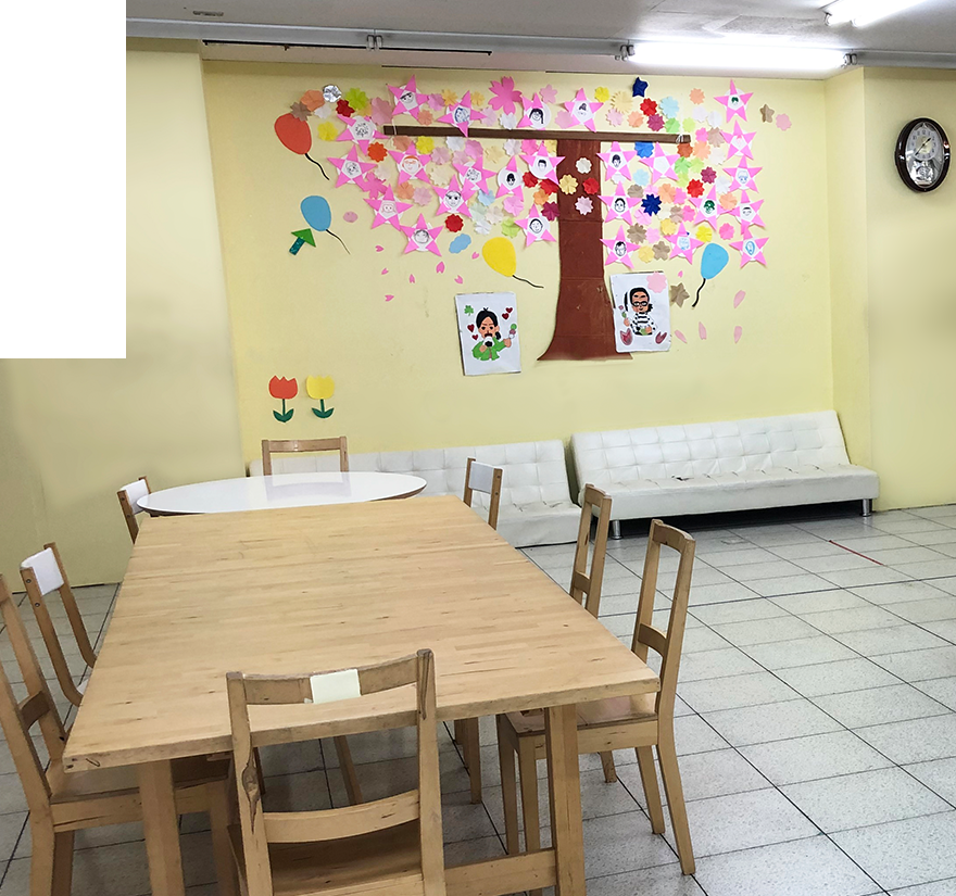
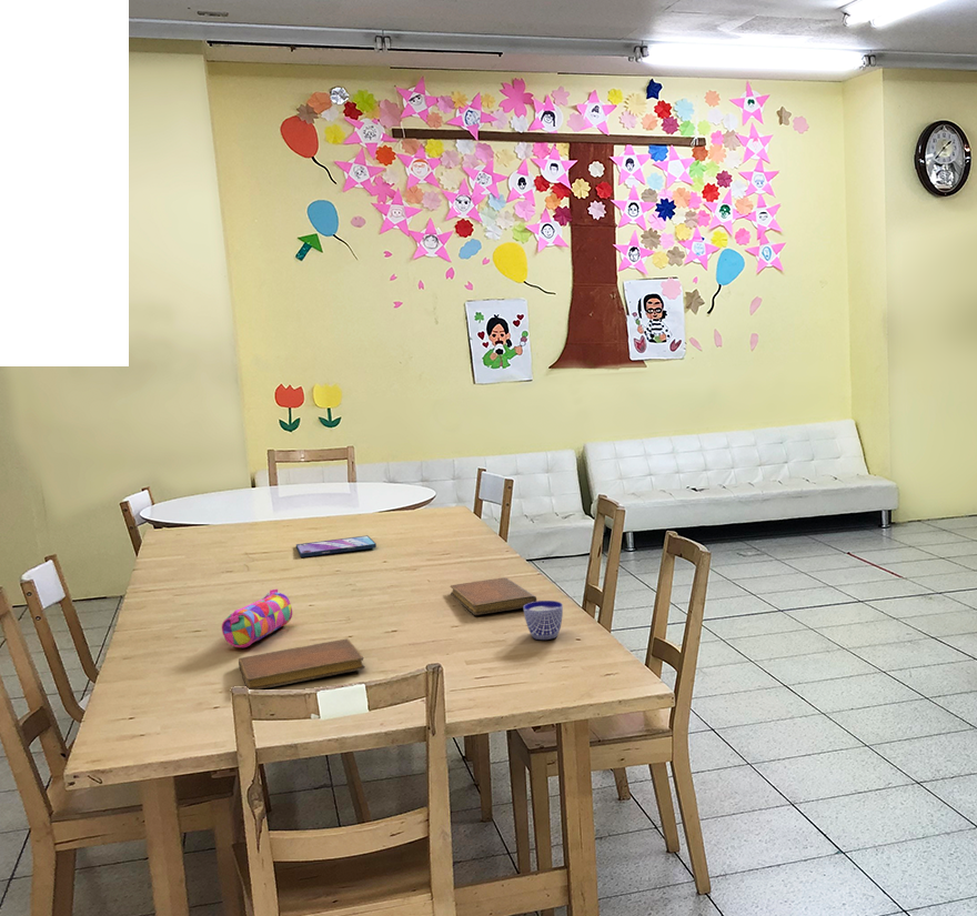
+ pencil case (258, 617)
+ cup (542, 618)
+ video game case (335, 545)
+ notebook (300, 663)
+ notebook (492, 594)
